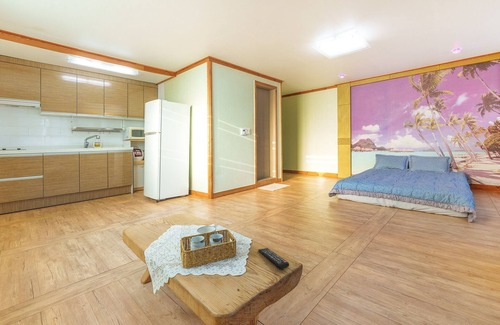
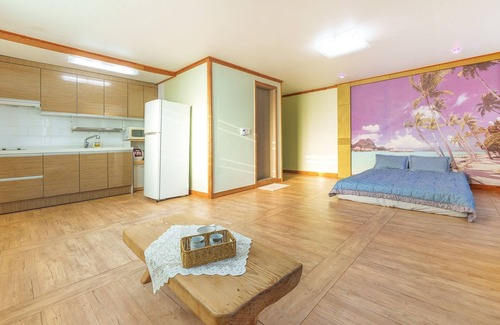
- remote control (272, 257)
